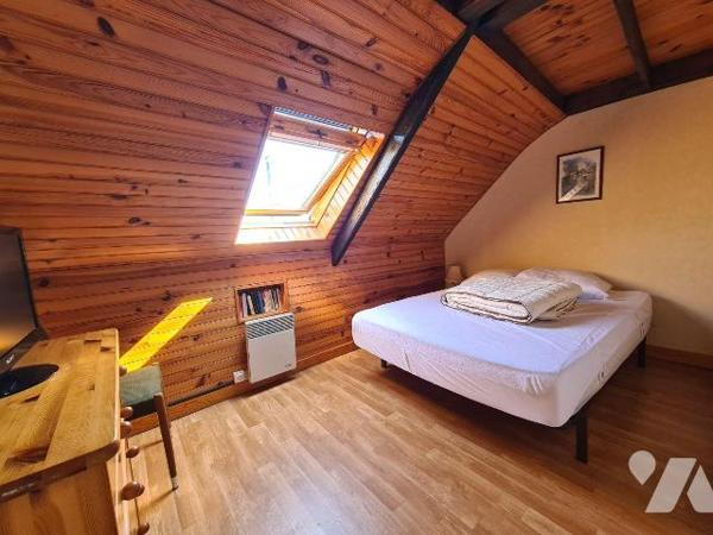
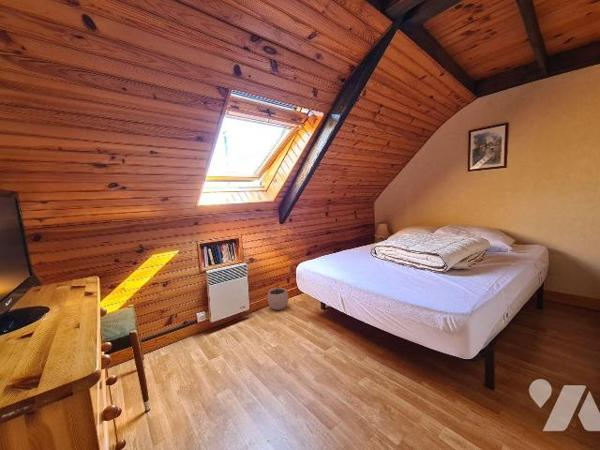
+ plant pot (277, 295)
